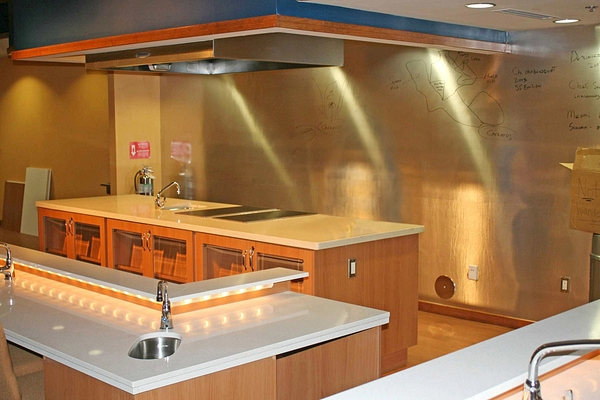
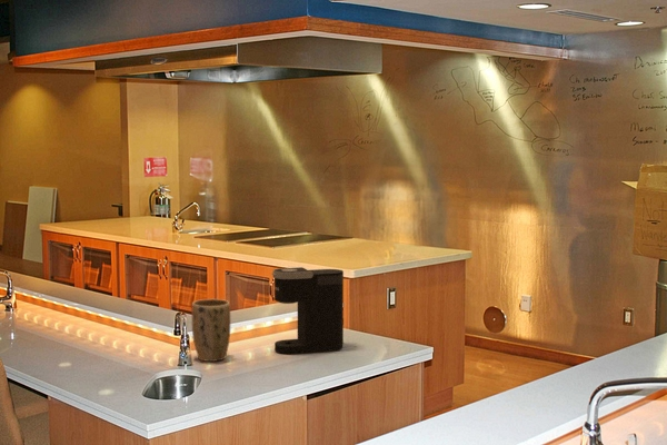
+ plant pot (211, 329)
+ coffee maker (308, 308)
